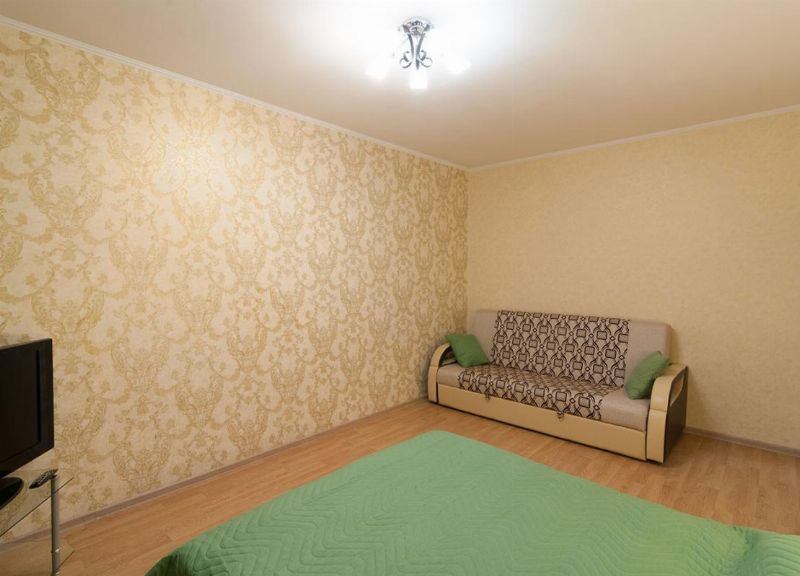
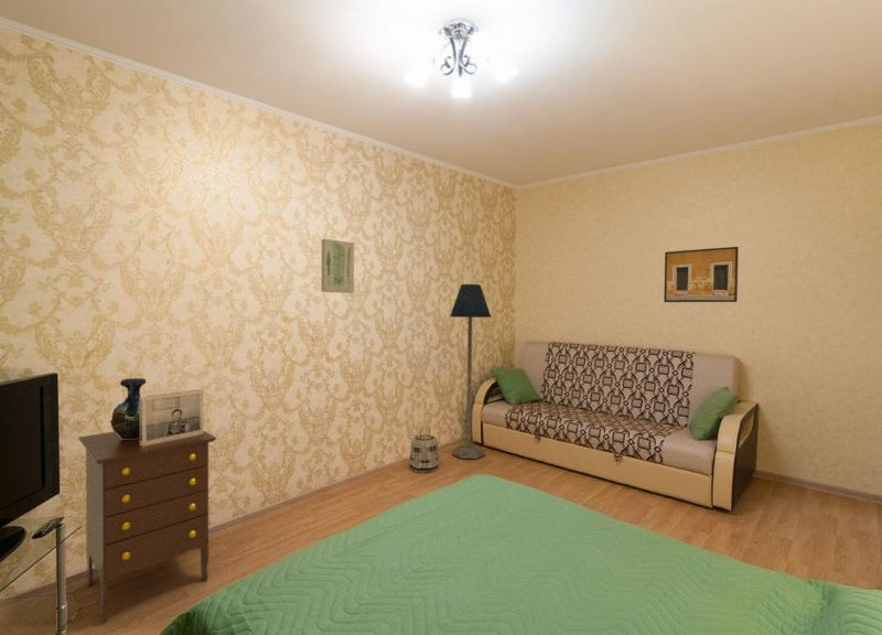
+ wall art (337, 267)
+ basket (424, 446)
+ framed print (699, 276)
+ floor lamp (469, 368)
+ vase (133, 407)
+ dresser (148, 509)
+ photo frame (172, 416)
